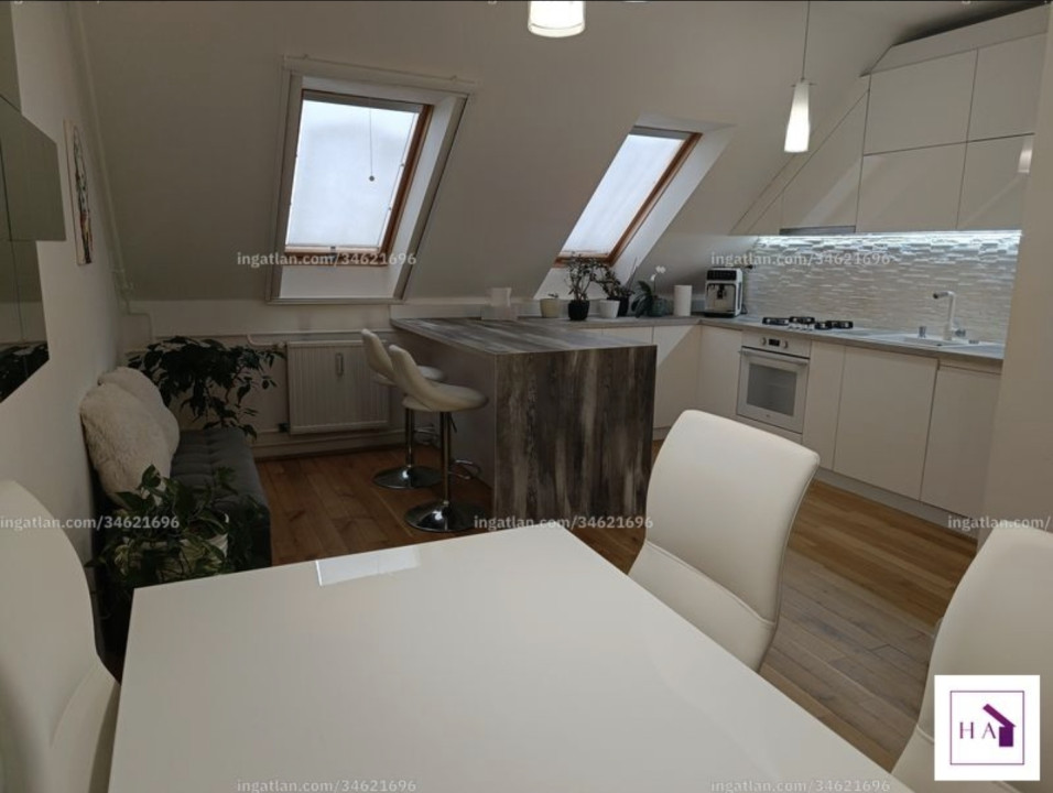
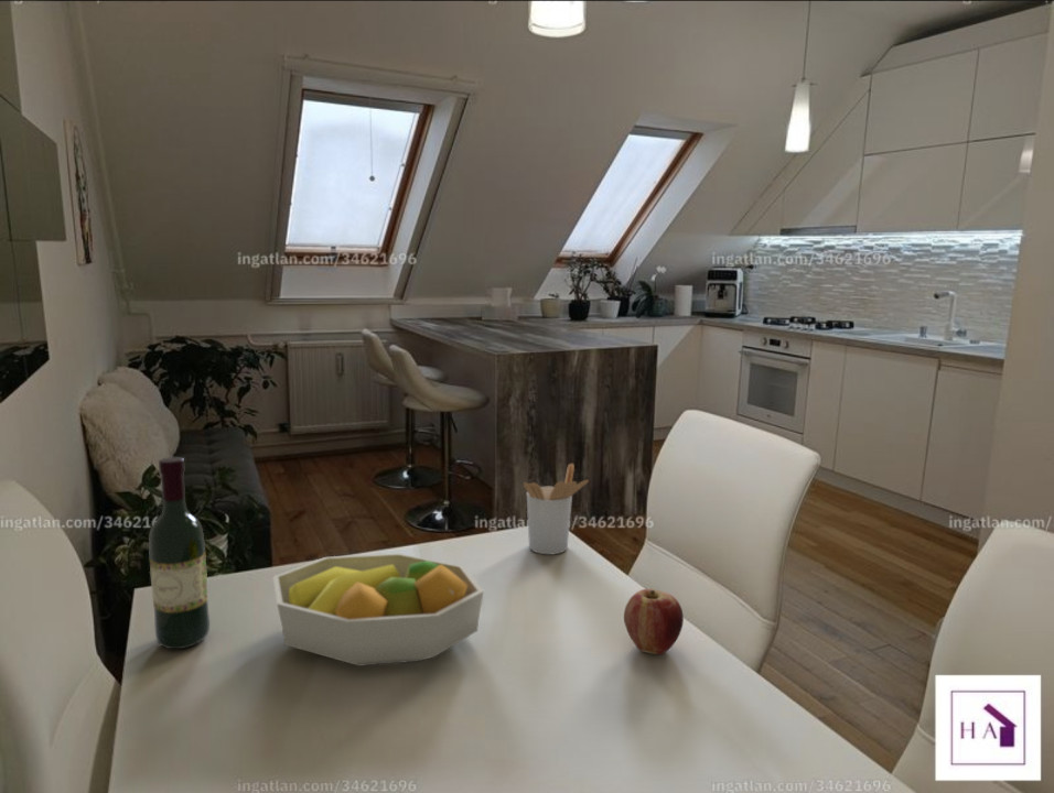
+ apple (653, 618)
+ wine bottle (178, 551)
+ fruit bowl (376, 598)
+ utensil holder (556, 510)
